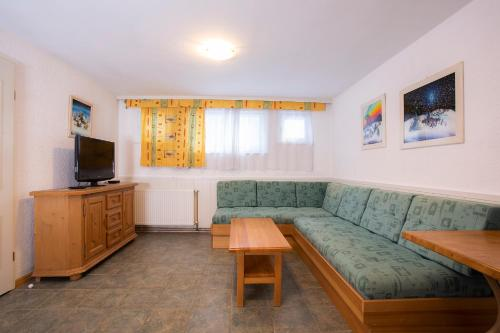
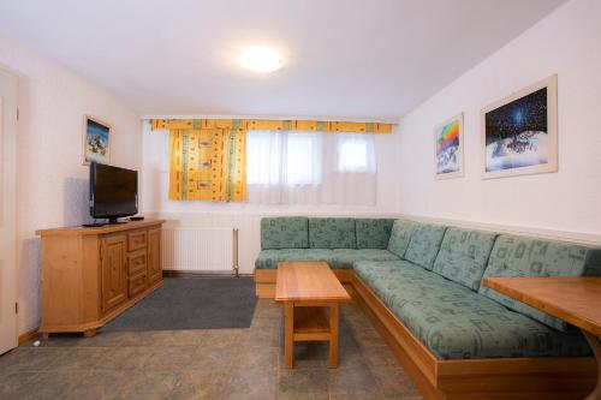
+ rug (166, 298)
